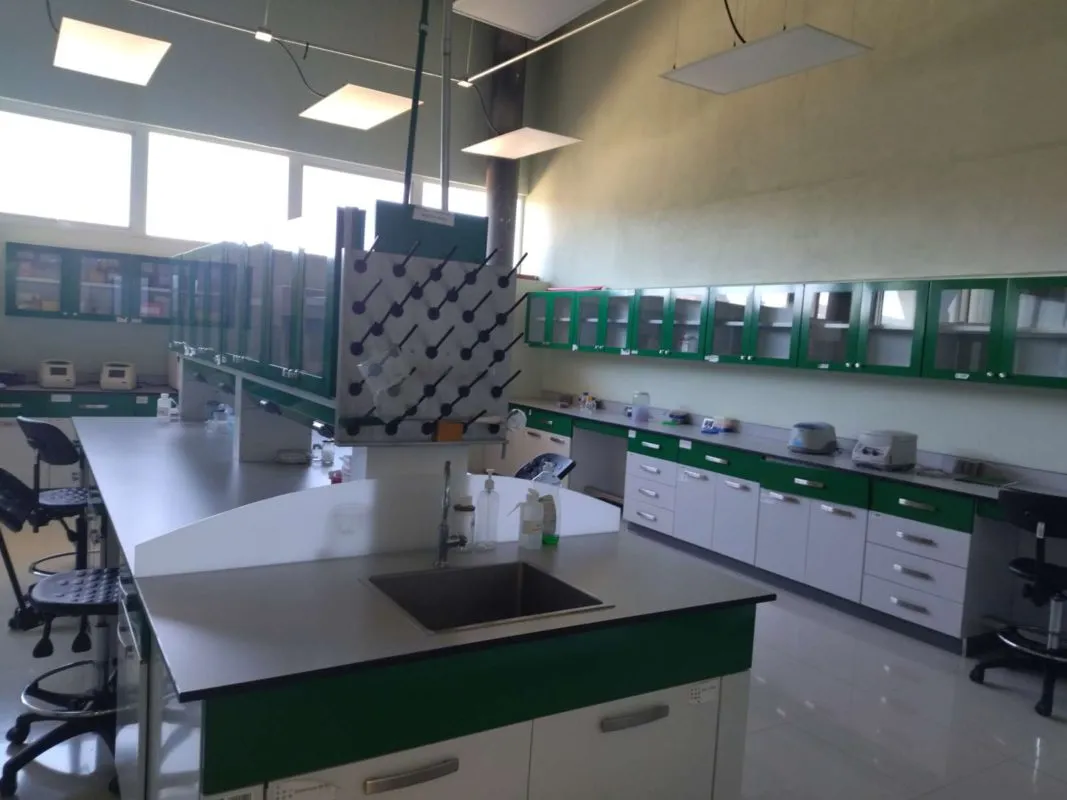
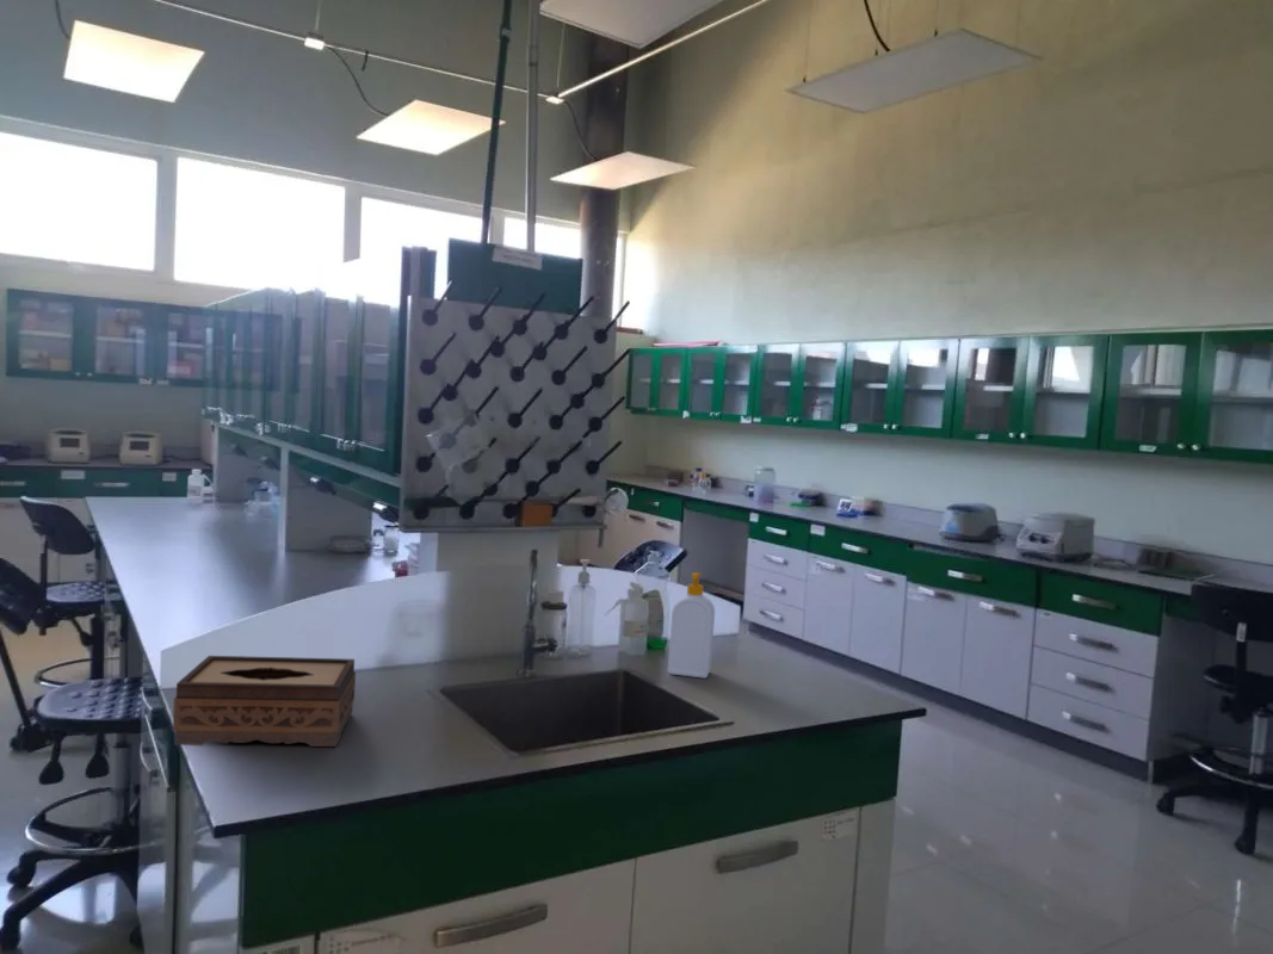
+ soap bottle (692, 622)
+ tissue box (270, 699)
